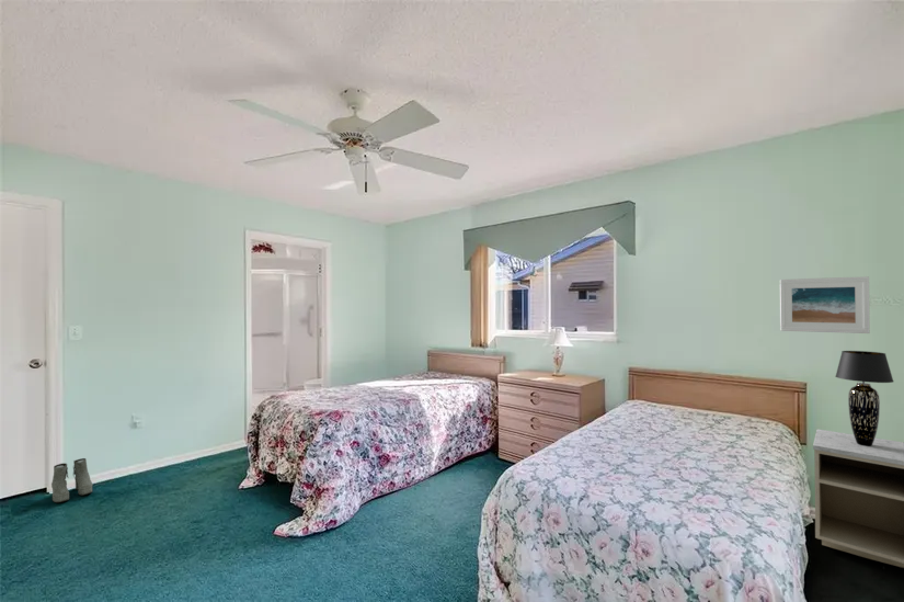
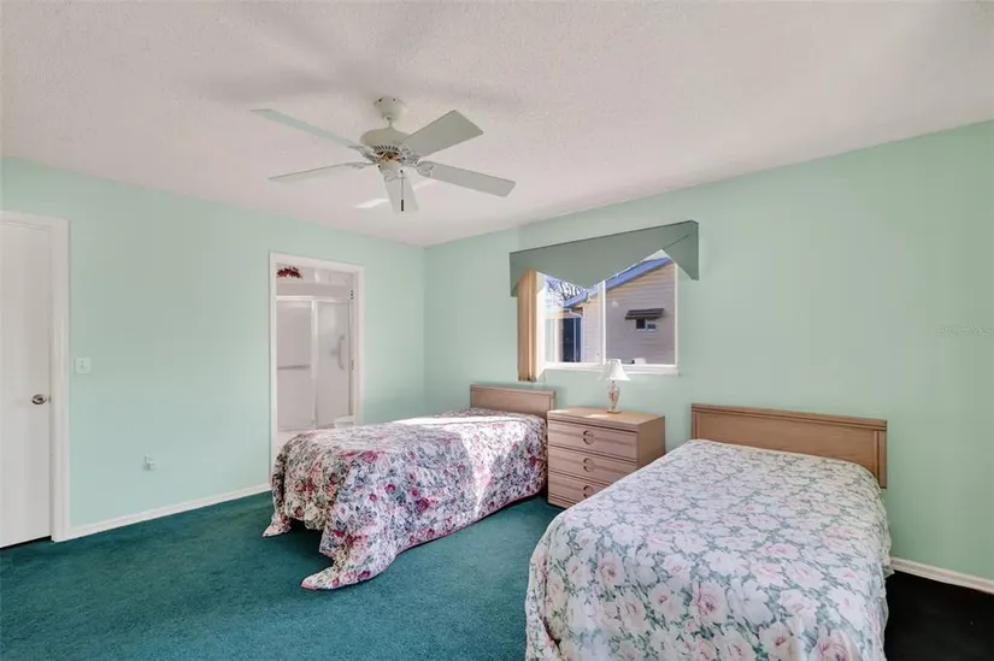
- table lamp (863, 398)
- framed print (822, 305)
- boots (73, 477)
- nightstand (863, 495)
